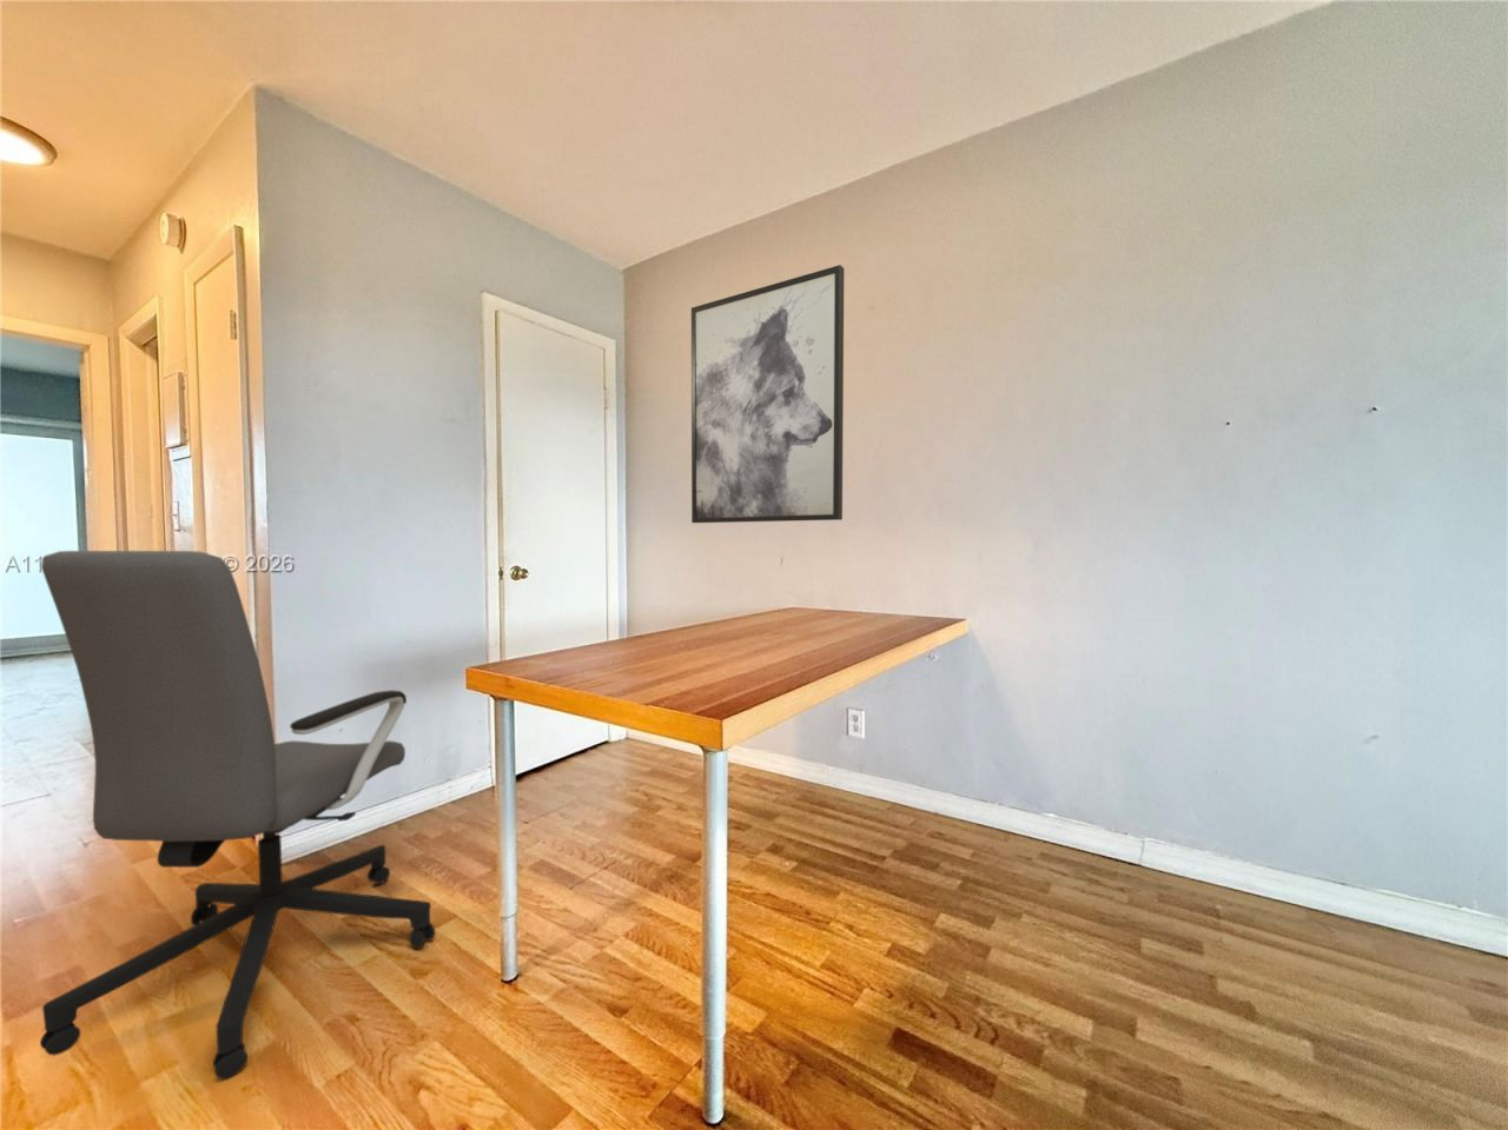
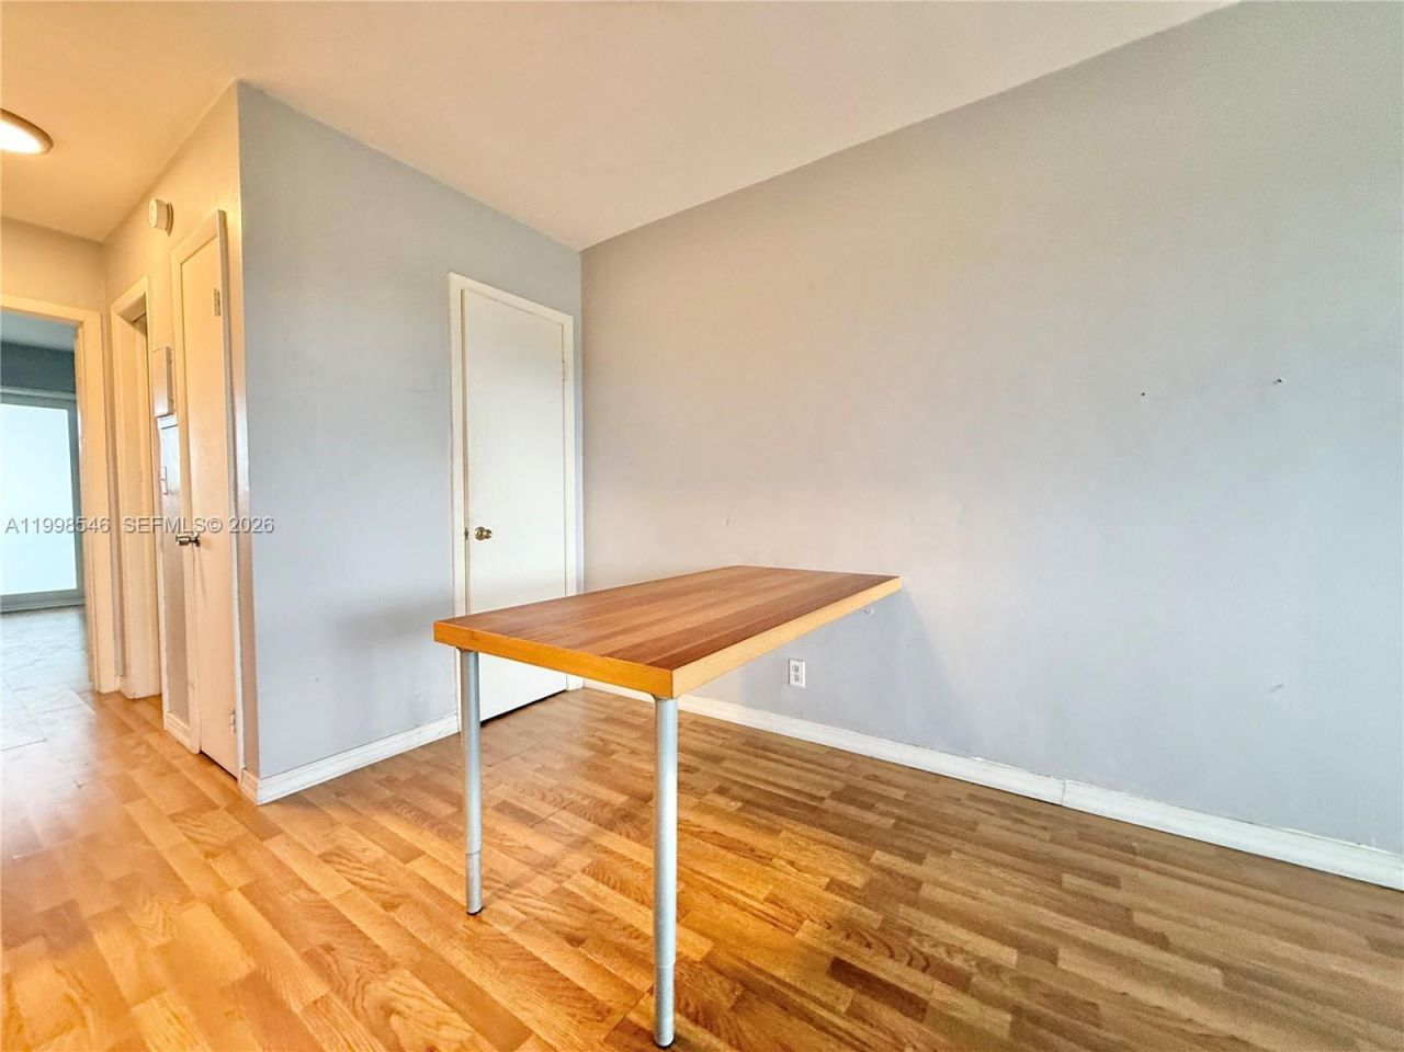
- wall art (761, 406)
- office chair (253, 761)
